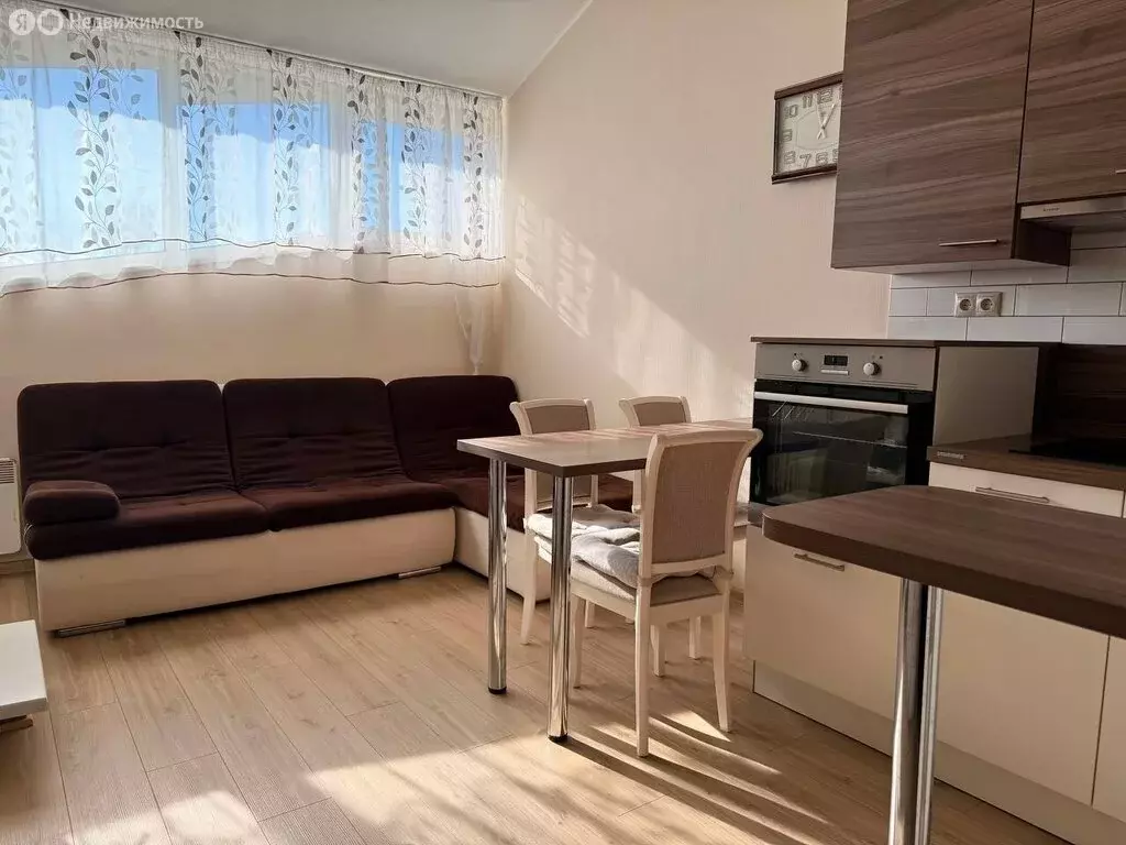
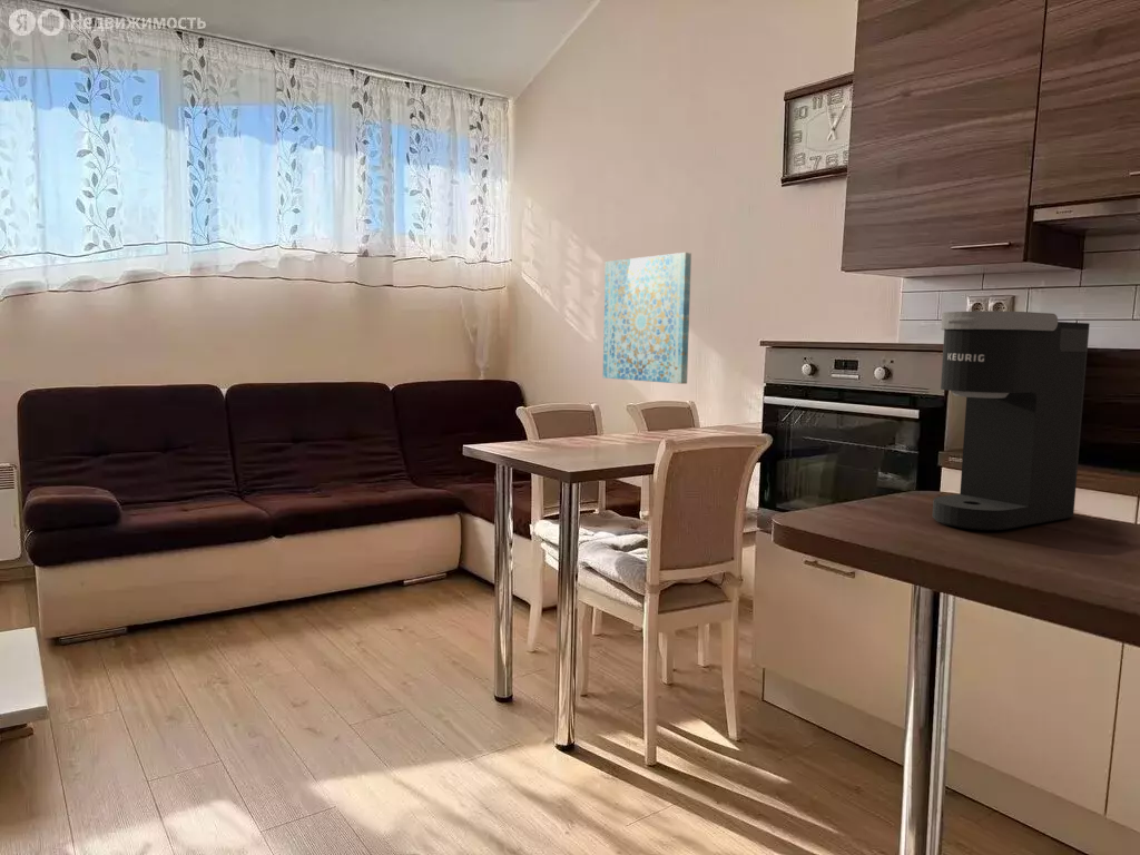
+ coffee maker (1010, 416)
+ wall art (643, 320)
